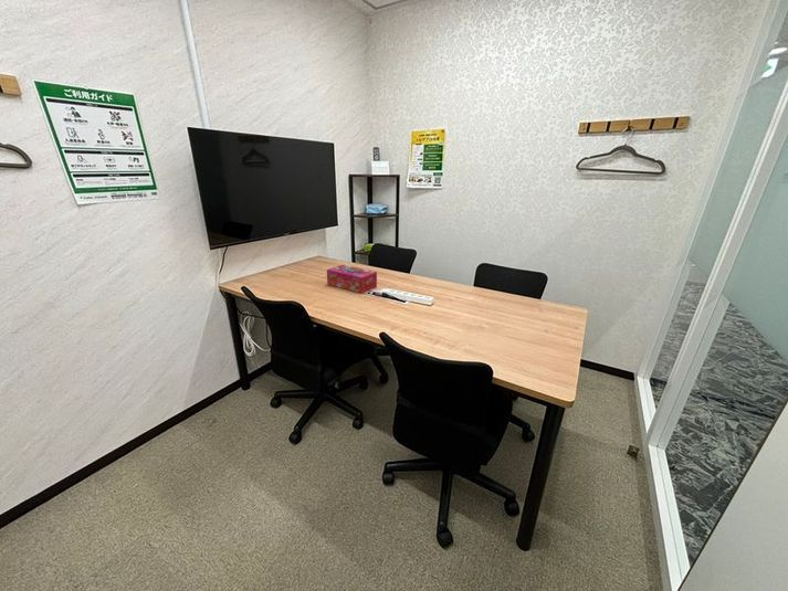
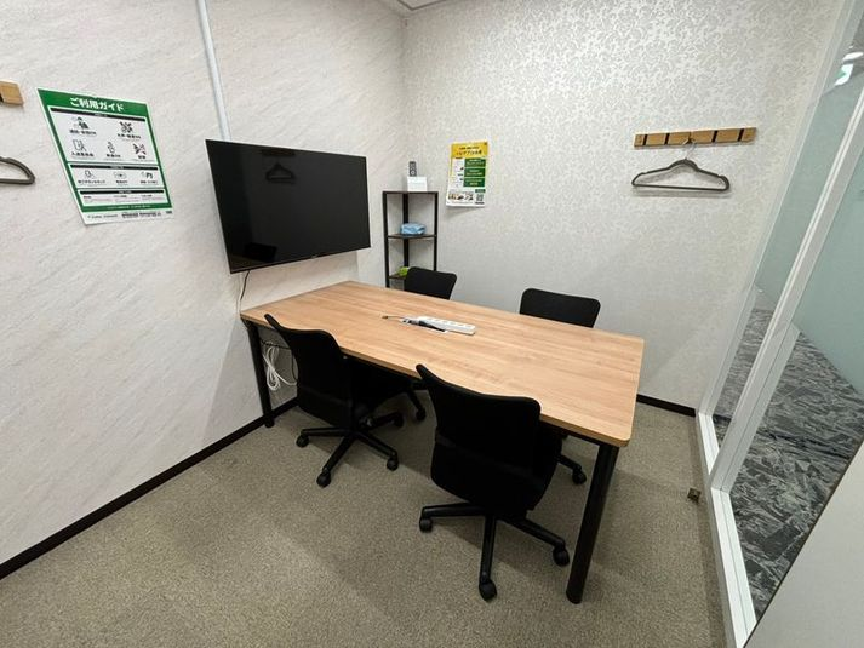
- tissue box (351, 277)
